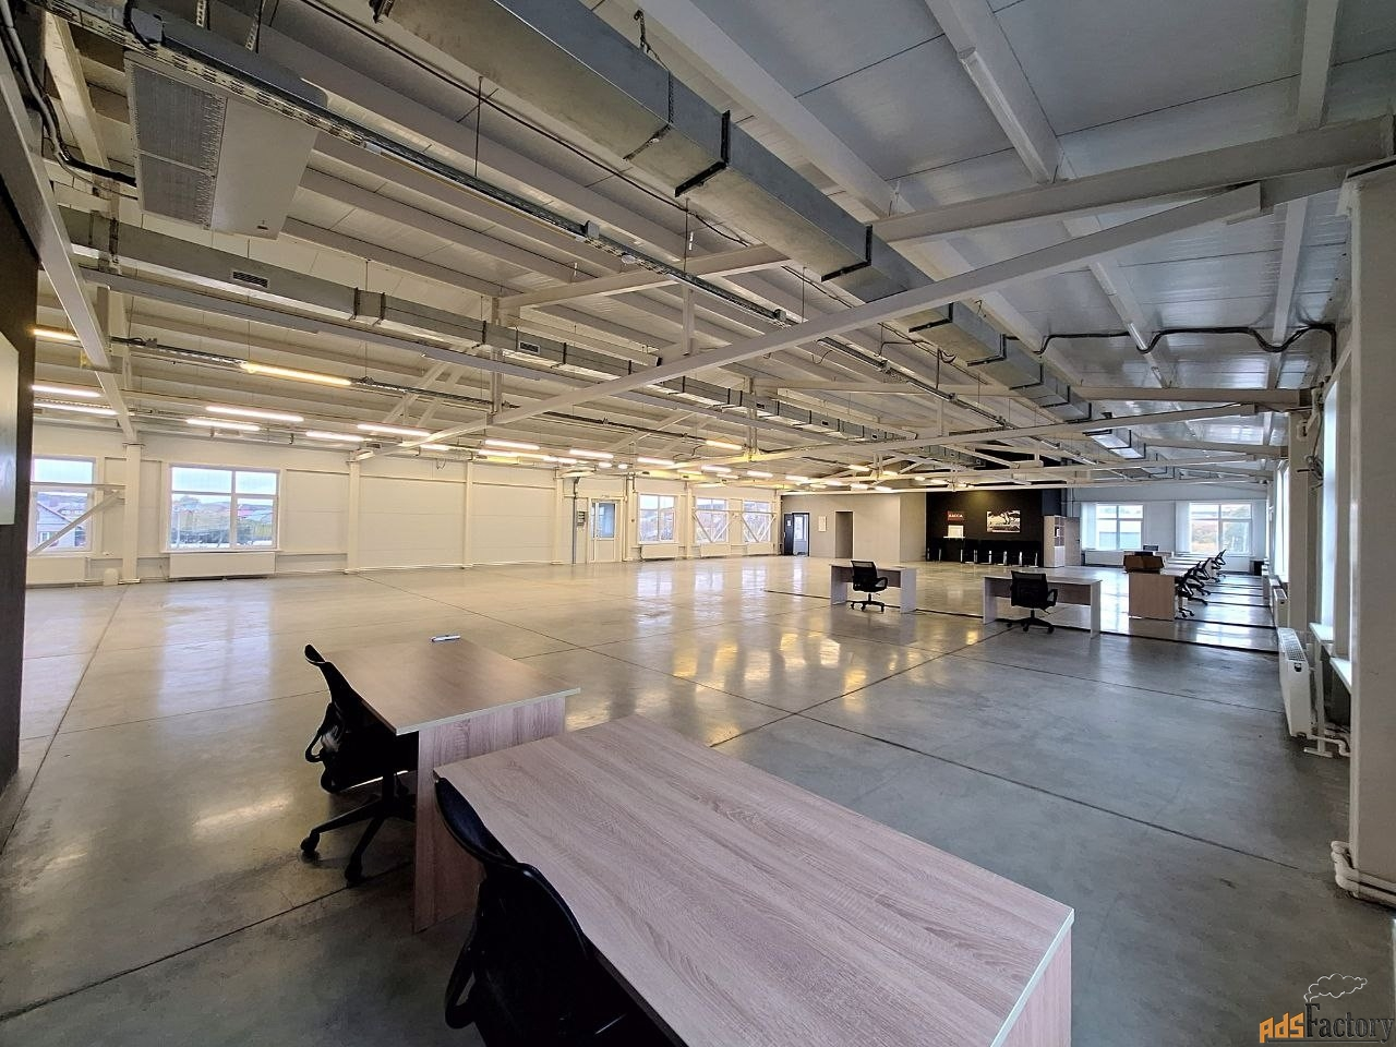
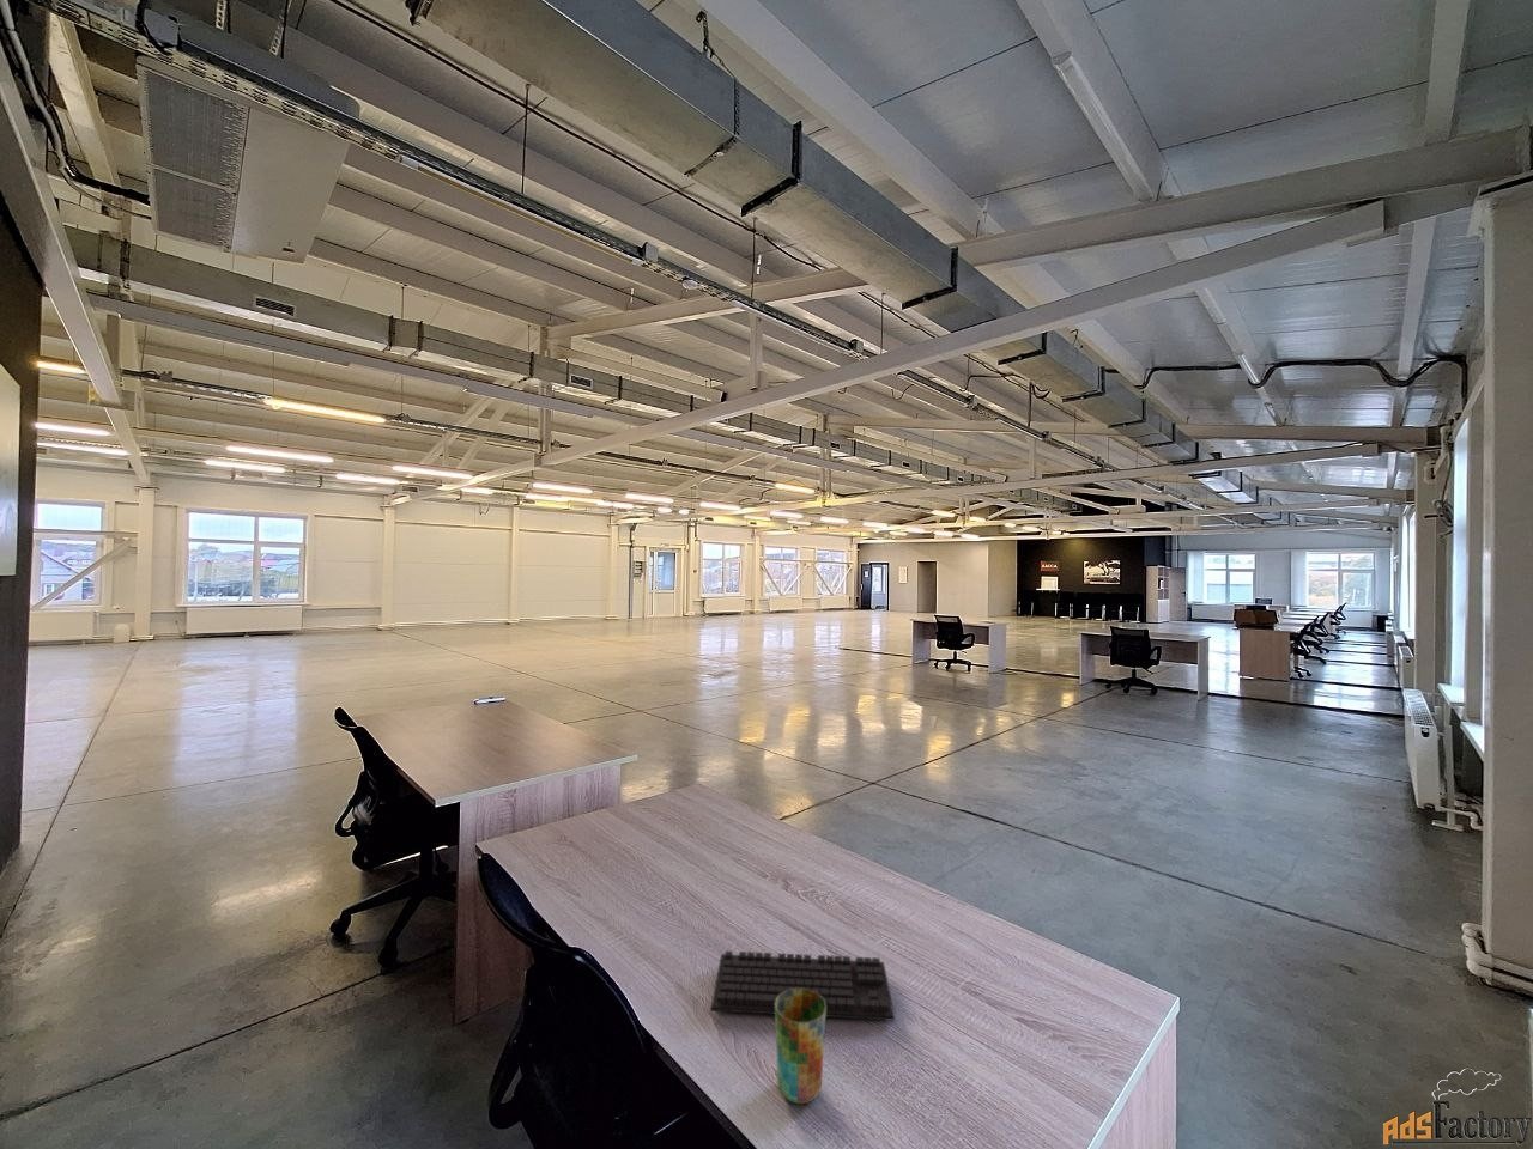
+ cup (799, 1046)
+ keyboard (802, 982)
